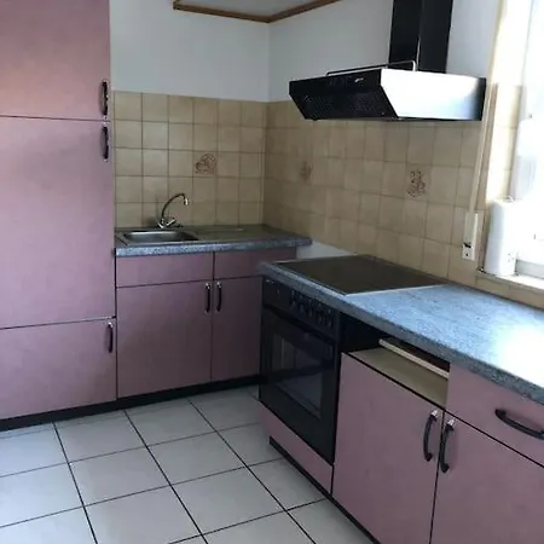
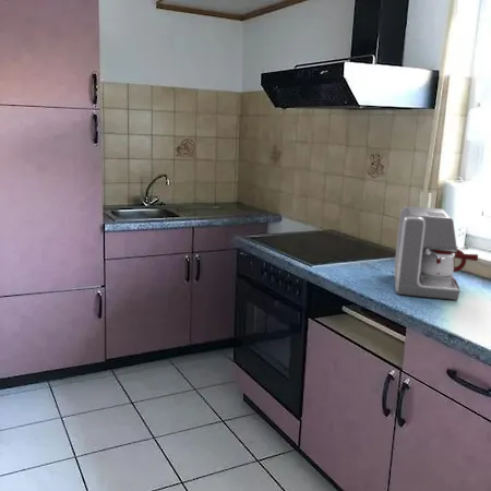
+ coffee maker (426, 250)
